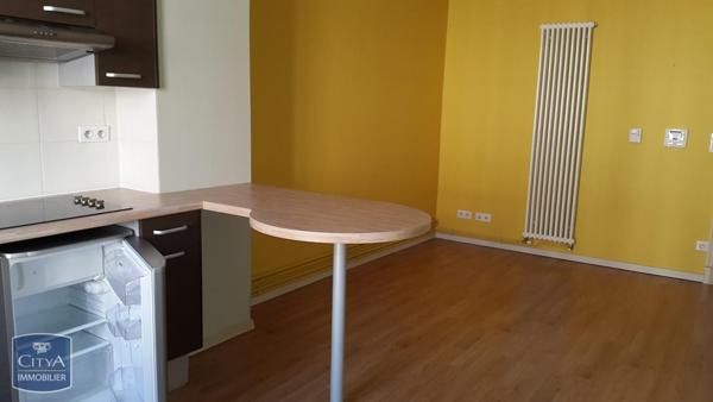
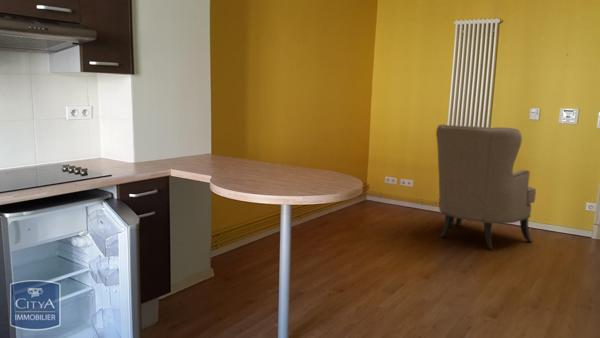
+ chair (479, 183)
